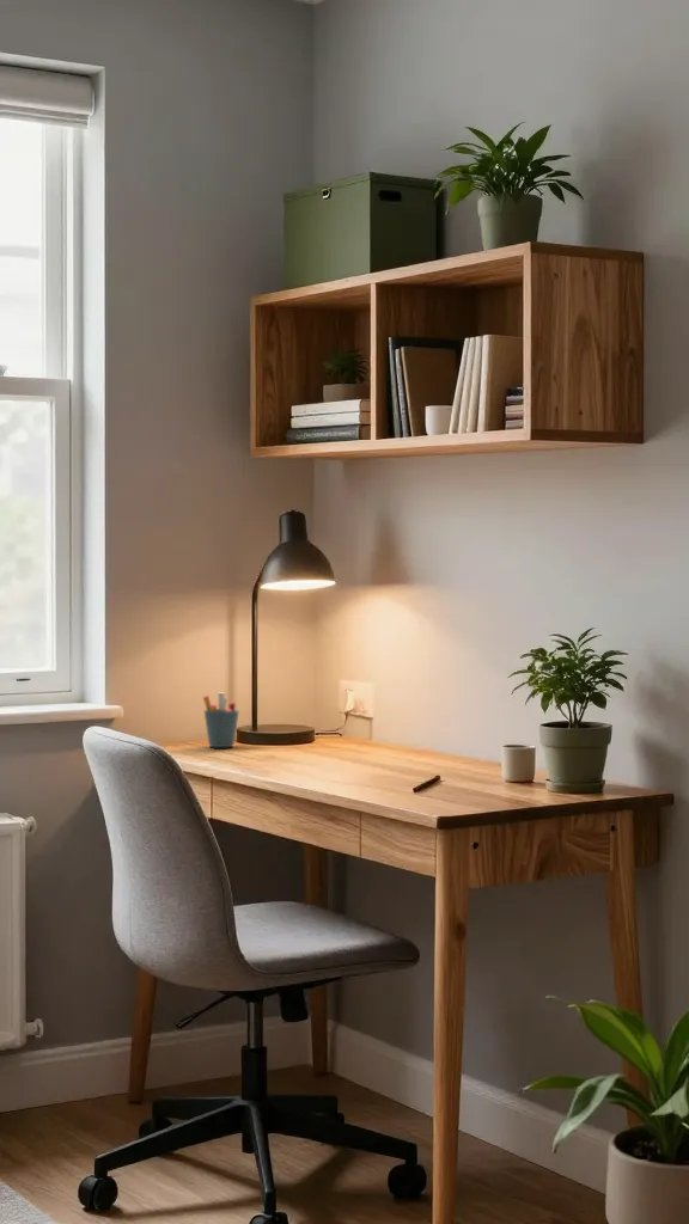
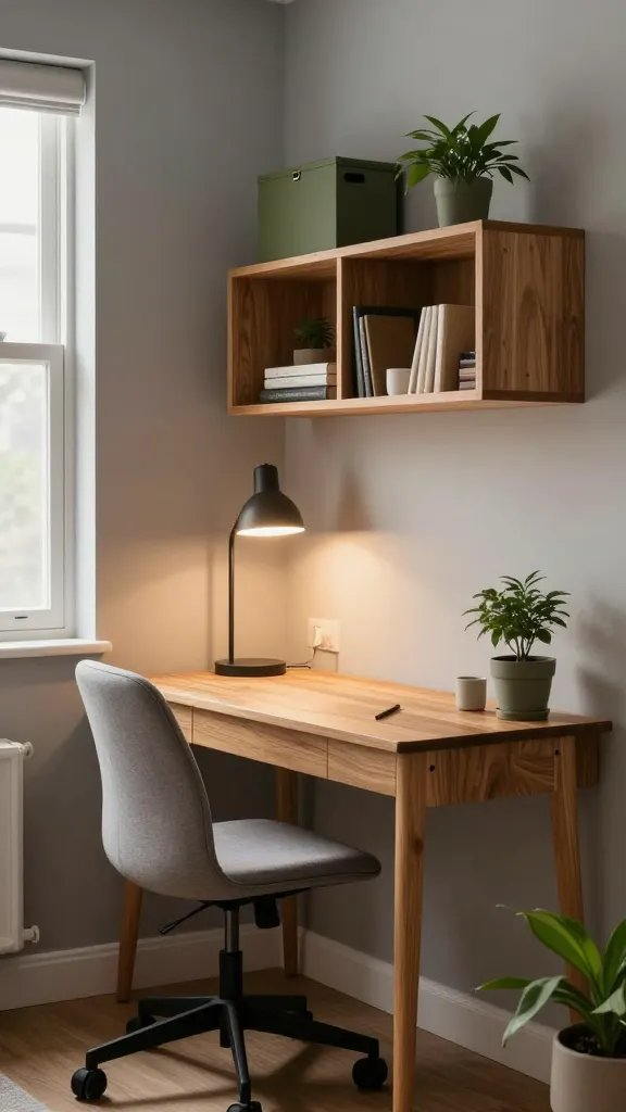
- pen holder (220, 718)
